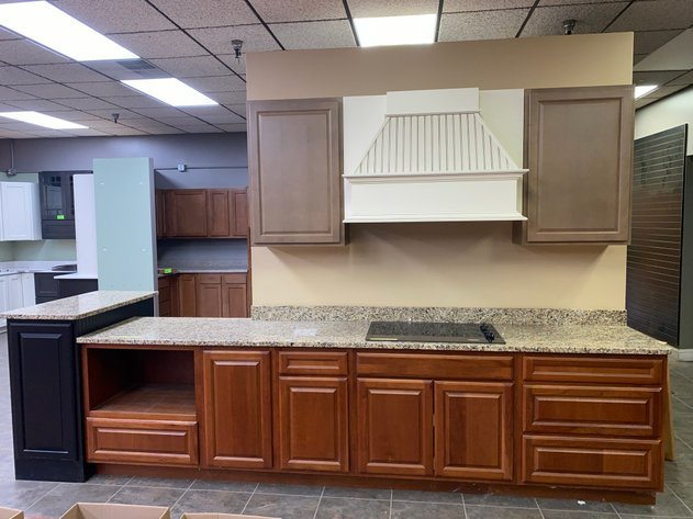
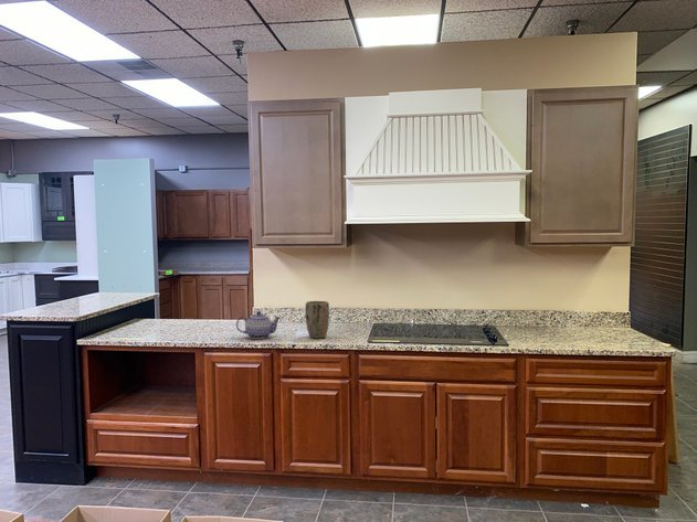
+ teapot (258, 323)
+ plant pot (317, 319)
